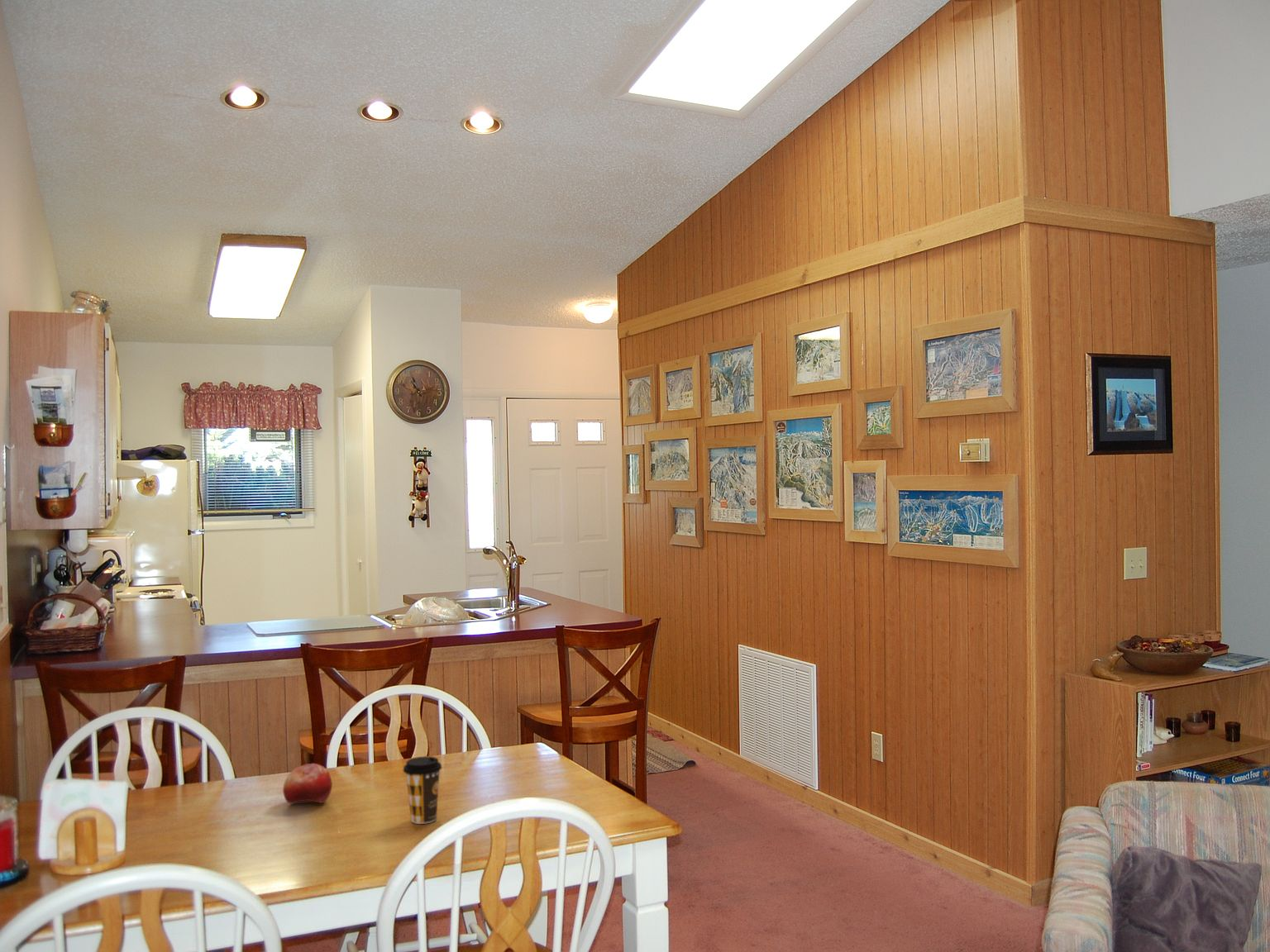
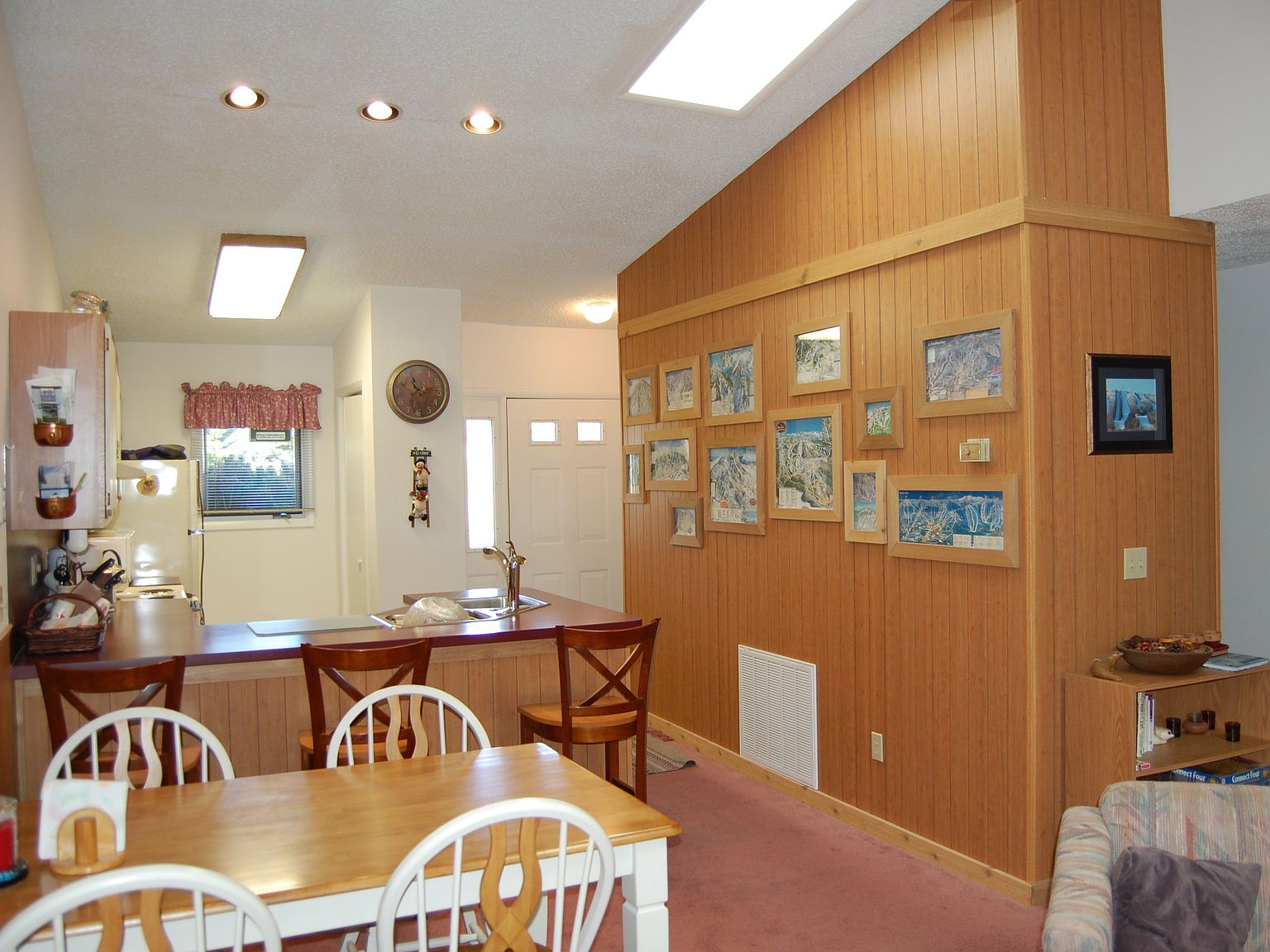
- fruit (308, 783)
- coffee cup (423, 790)
